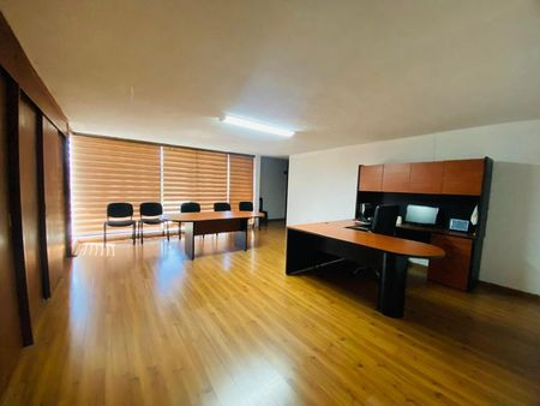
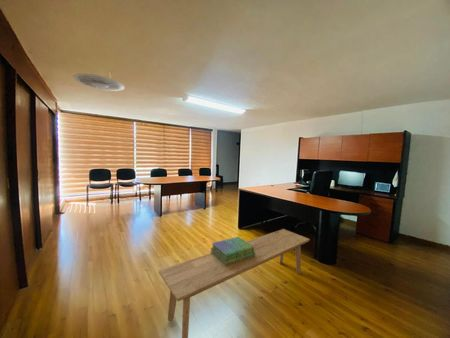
+ bench (247, 270)
+ stack of books (232, 249)
+ ceiling vent (100, 84)
